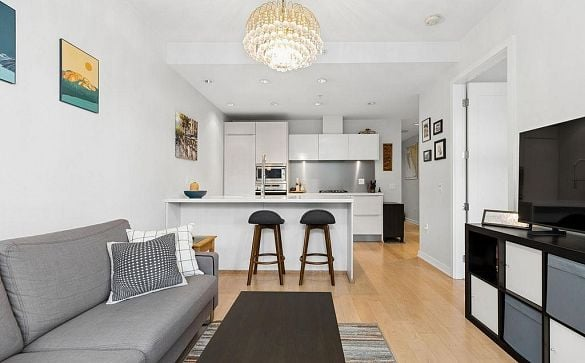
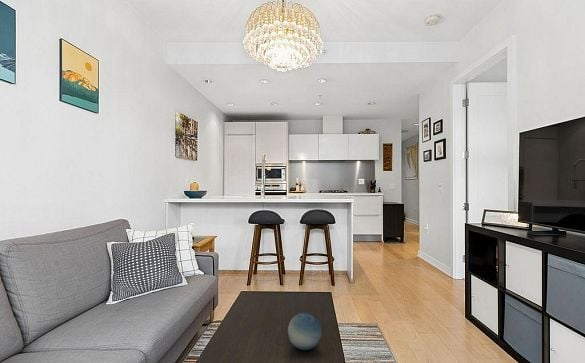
+ decorative ball (304, 331)
